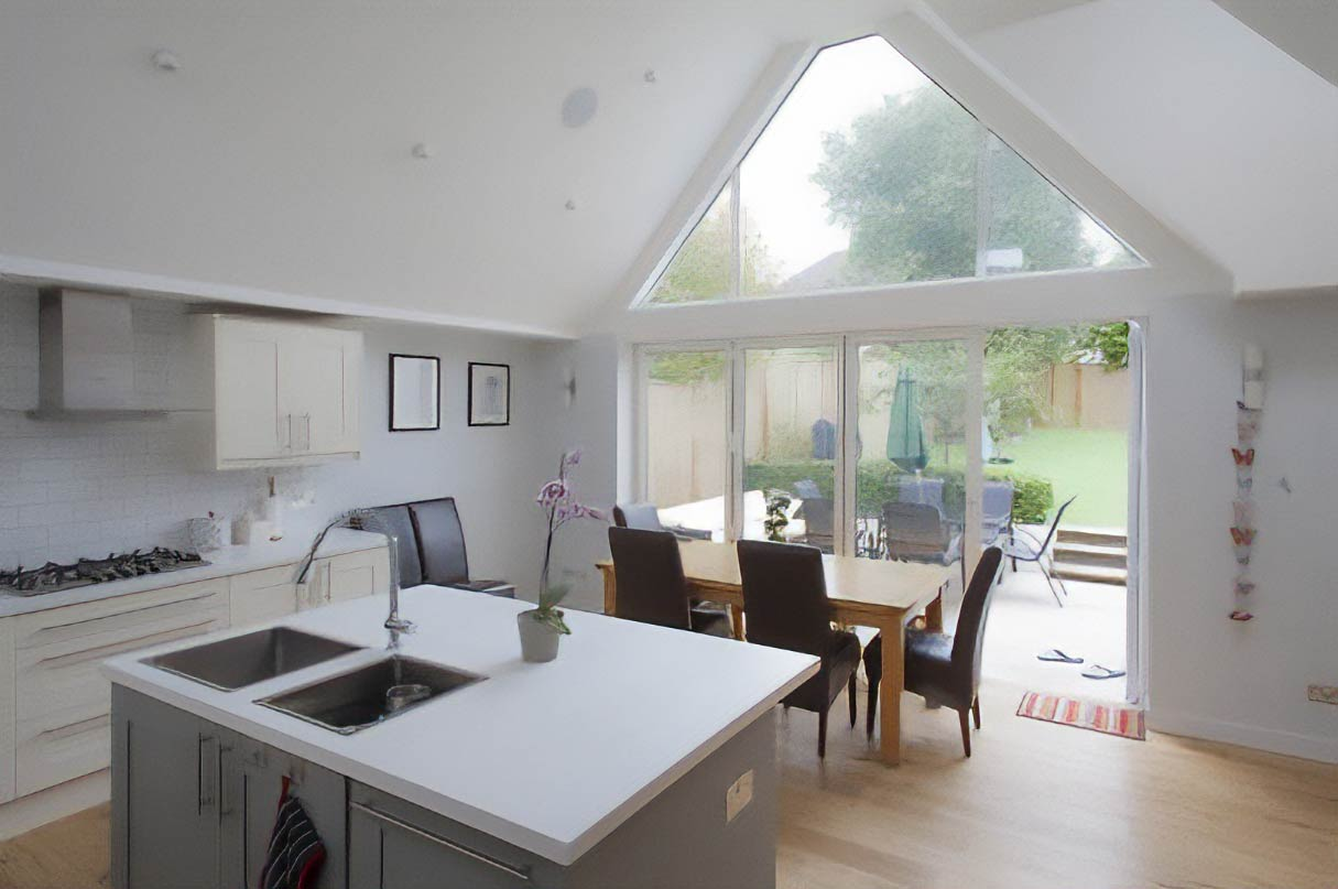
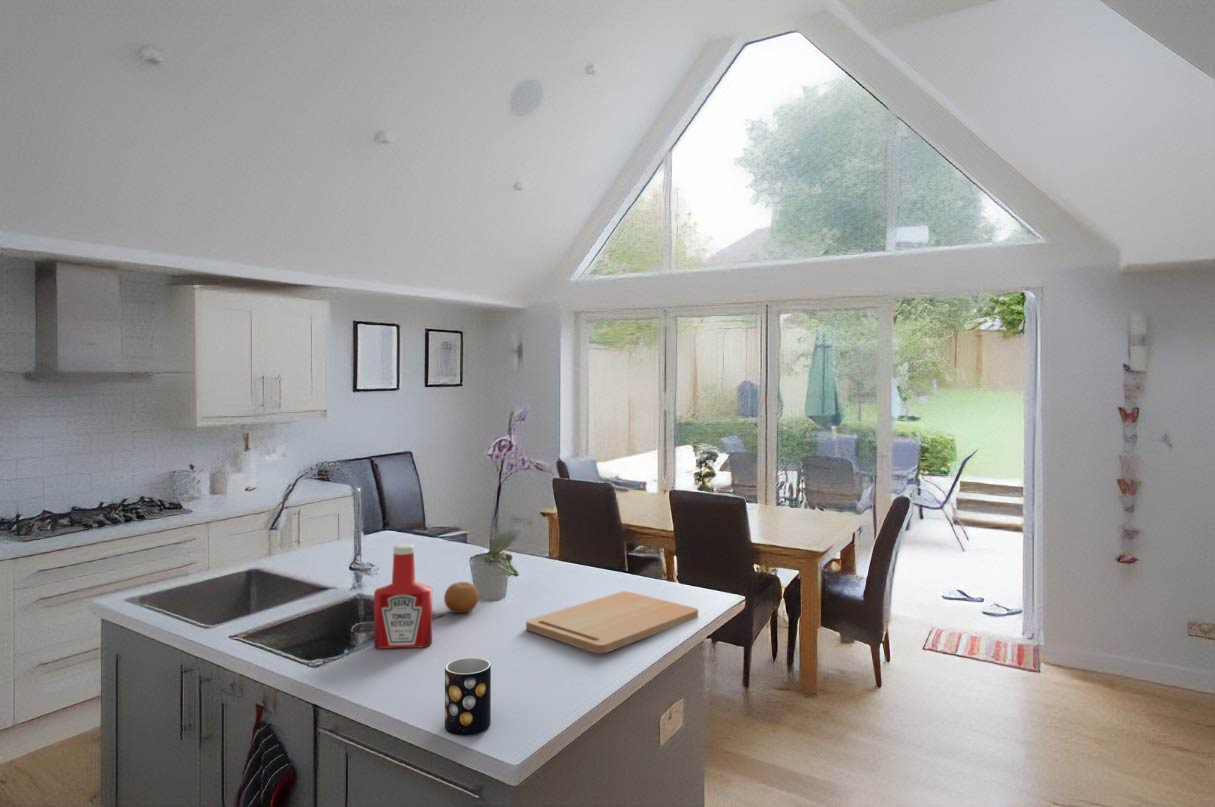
+ soap bottle (403, 595)
+ cutting board (614, 618)
+ fruit (461, 597)
+ mug (463, 692)
